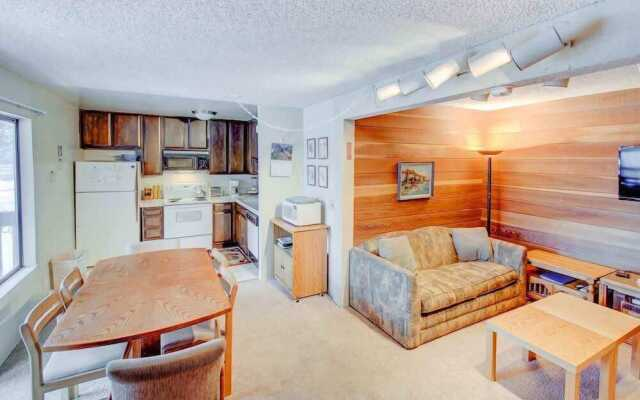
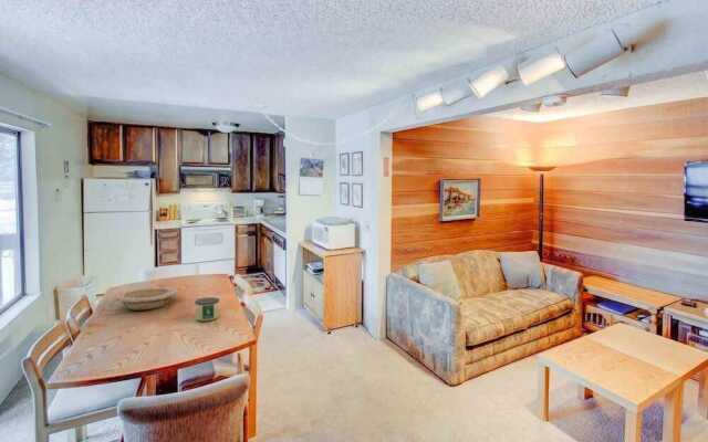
+ bowl (147, 298)
+ candle (207, 308)
